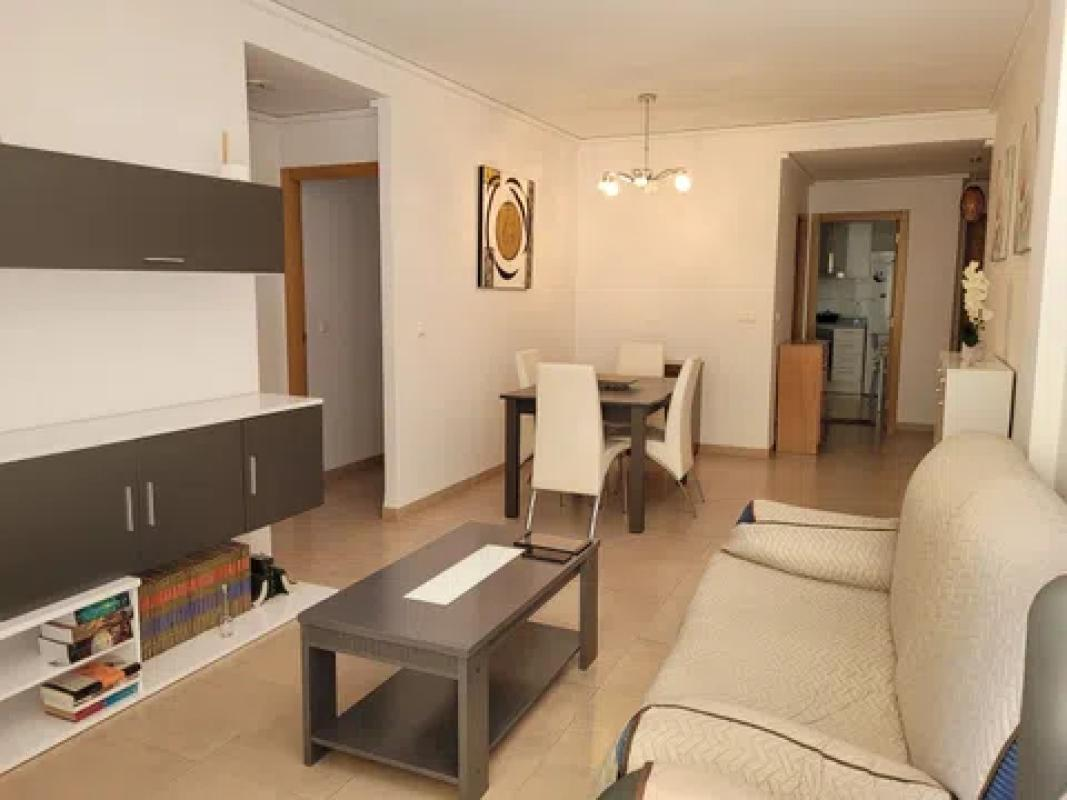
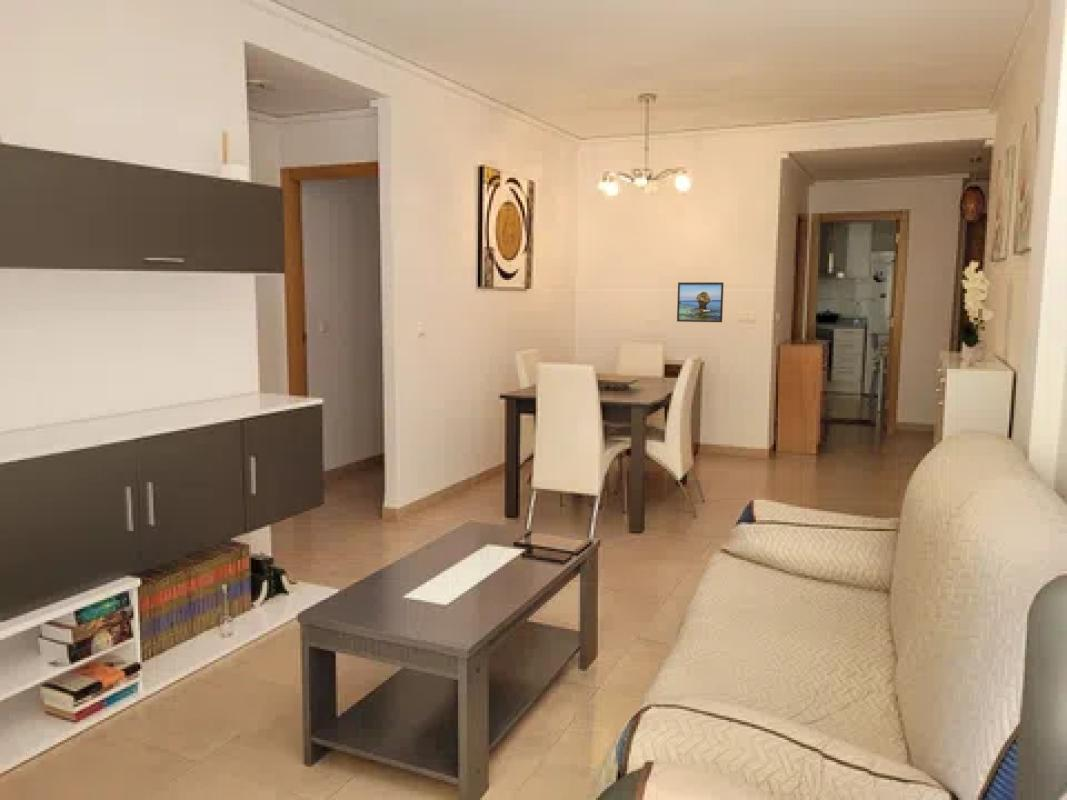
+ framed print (700, 302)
